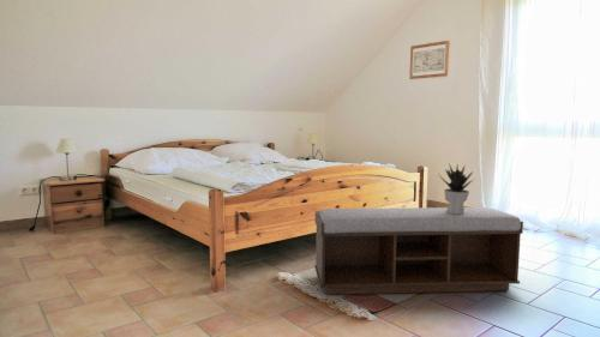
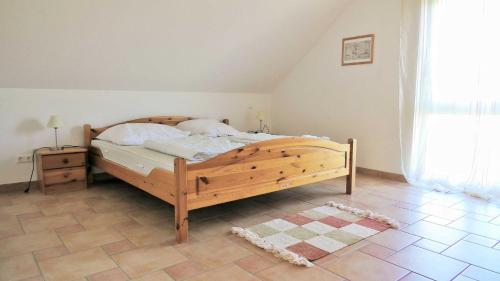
- bench (413, 247)
- potted plant (455, 187)
